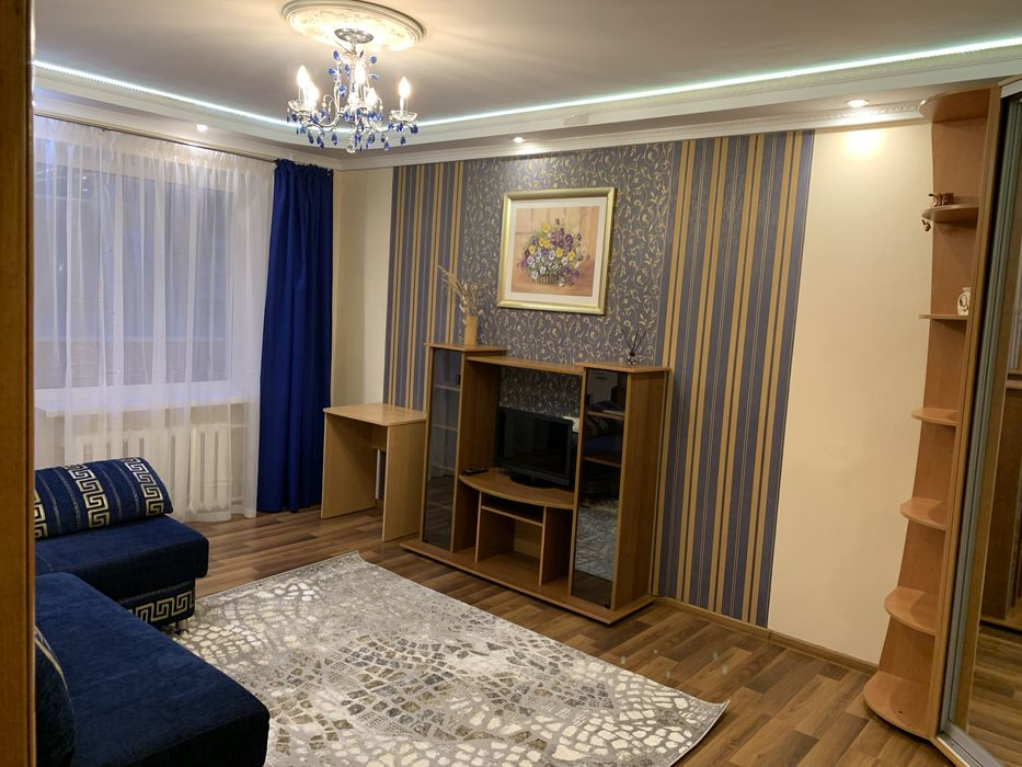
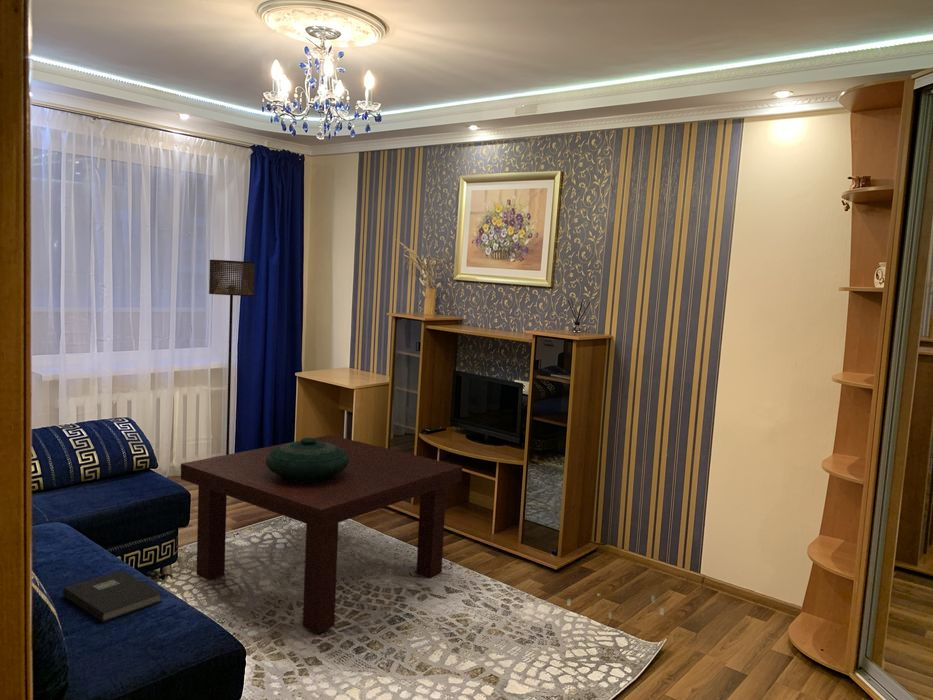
+ decorative bowl (308, 456)
+ floor lamp (229, 369)
+ book (112, 594)
+ coffee table (324, 519)
